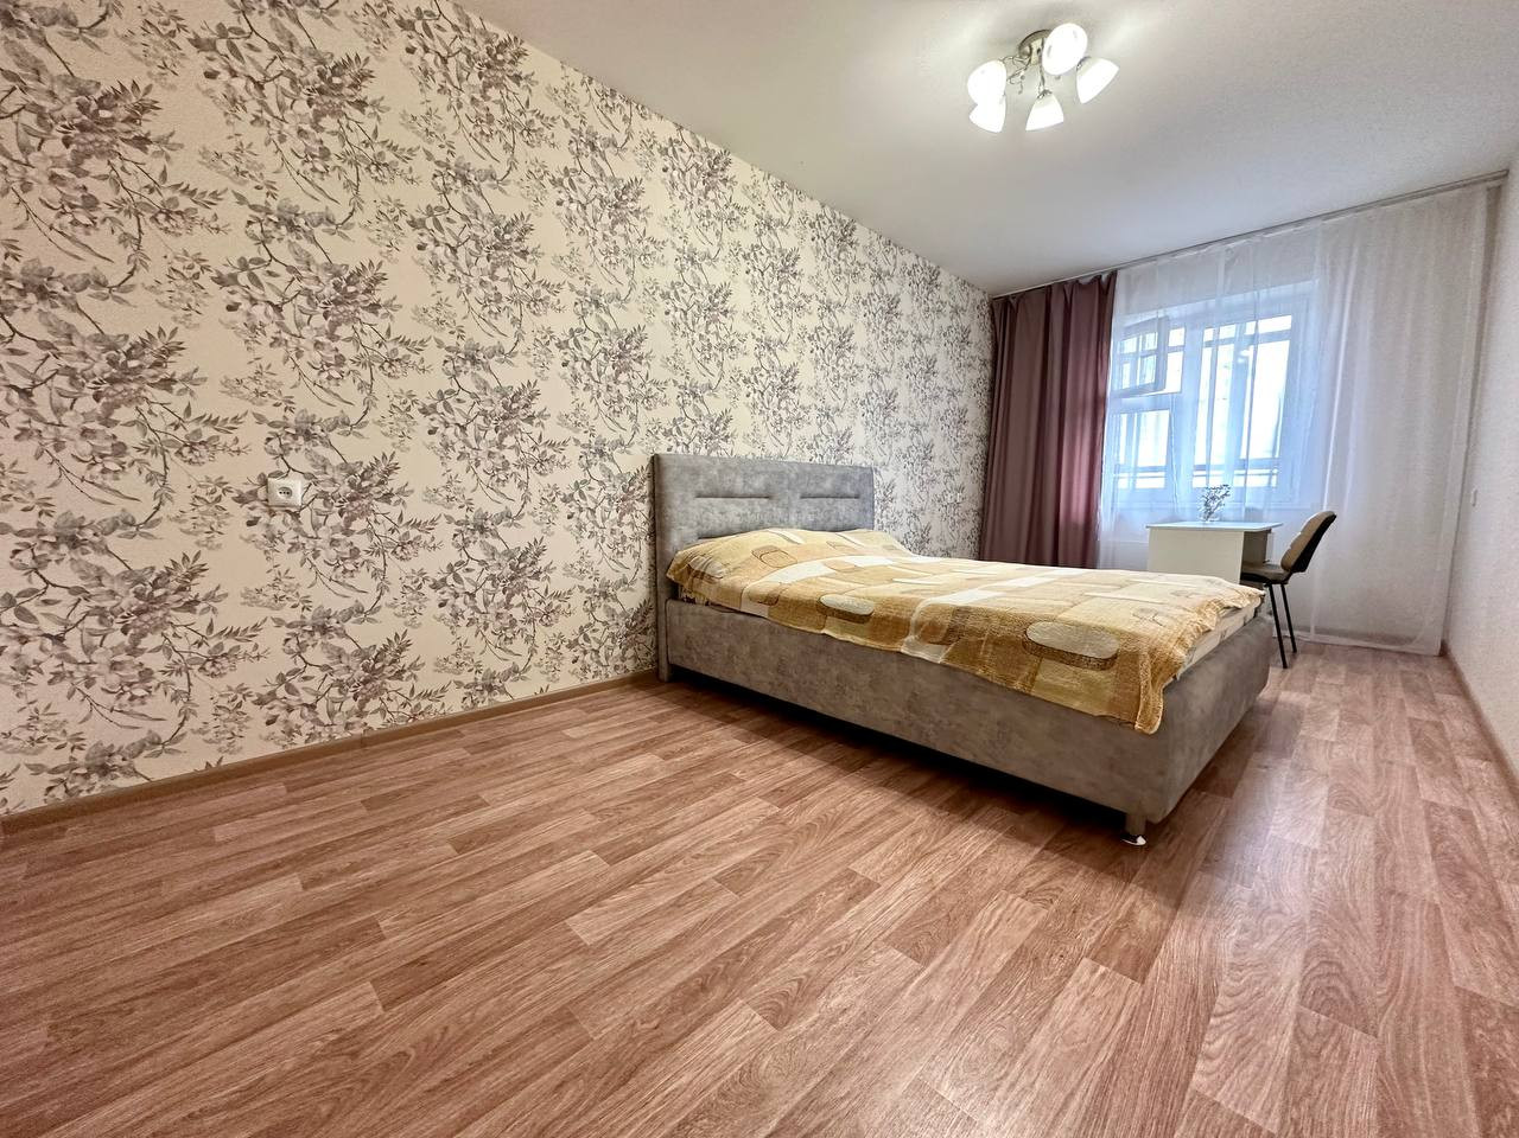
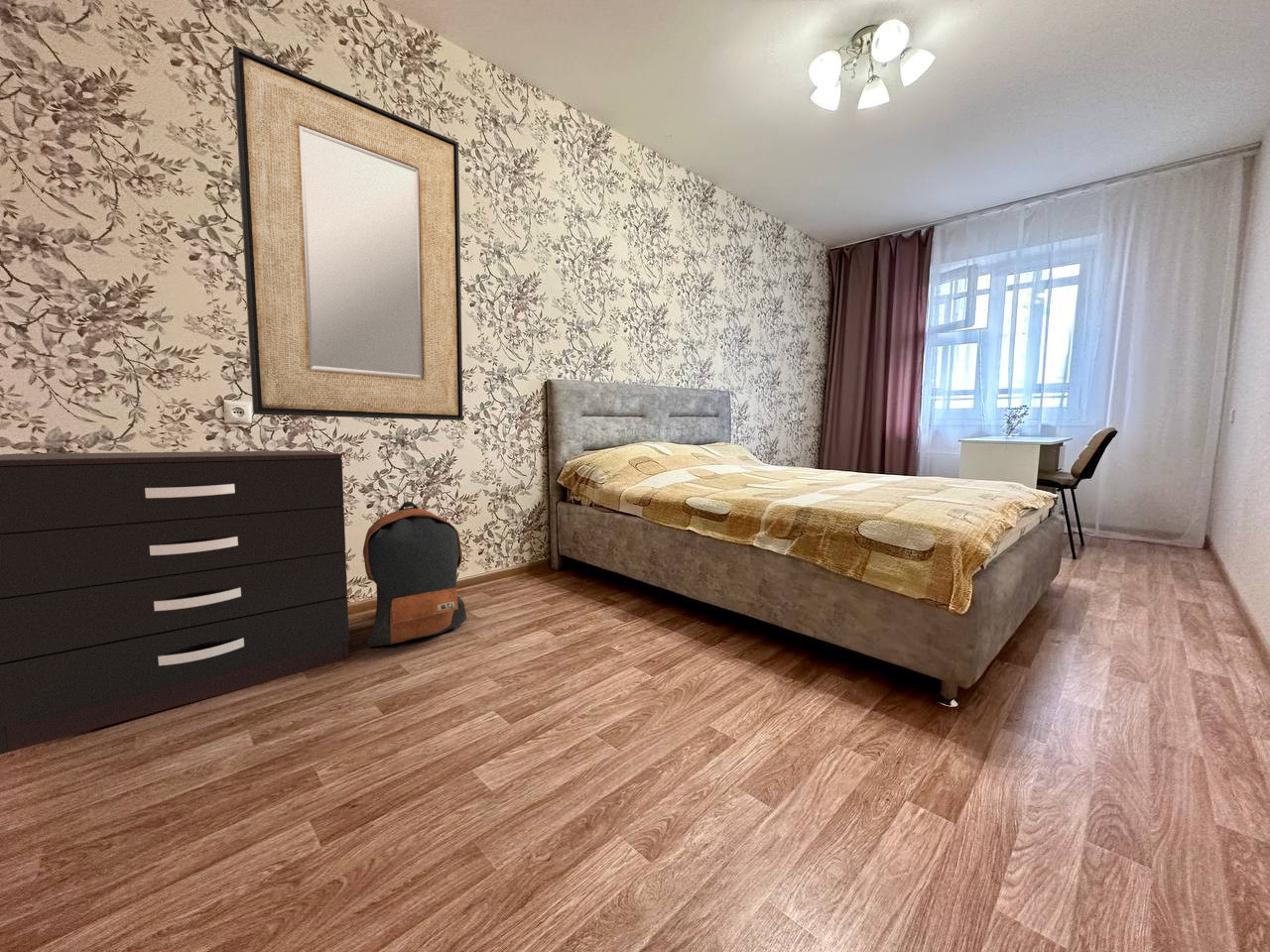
+ backpack (411, 566)
+ dresser (196, 569)
+ home mirror (365, 265)
